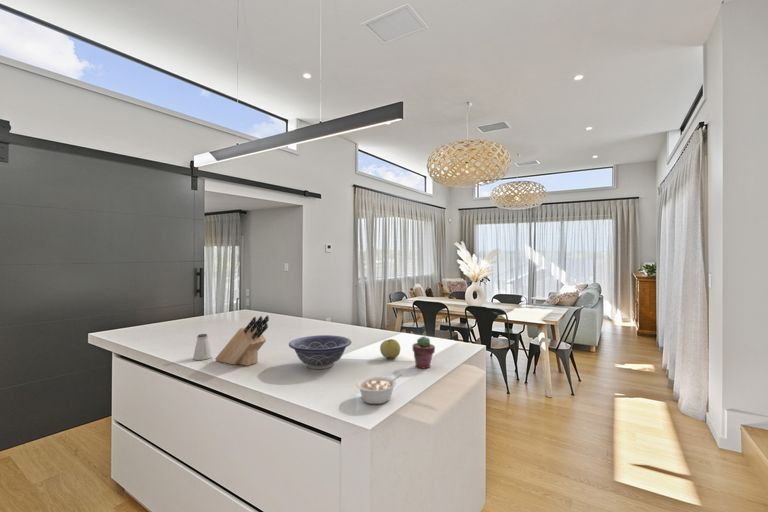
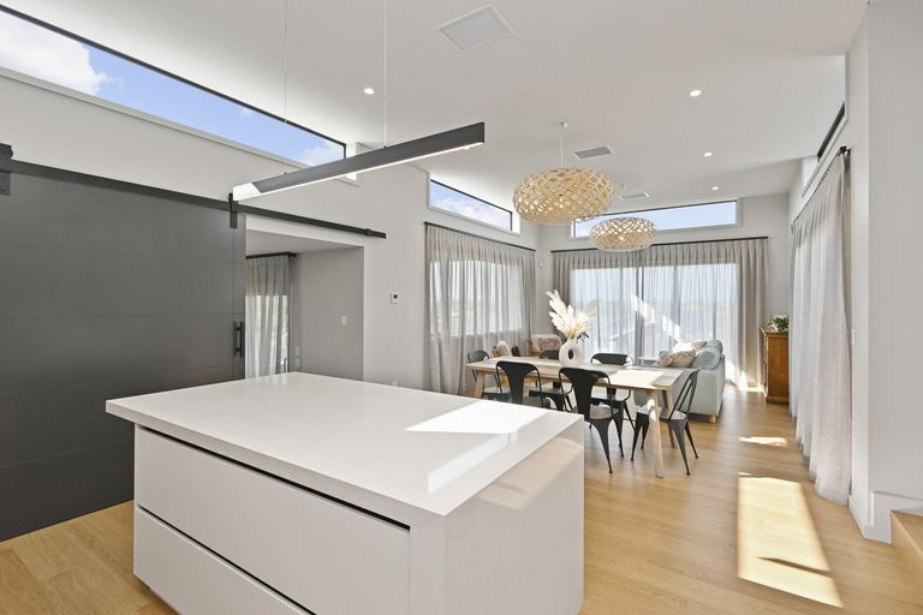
- saltshaker (202, 346)
- decorative bowl (320, 353)
- potted succulent (423, 351)
- knife block (243, 338)
- legume (377, 388)
- apple (390, 348)
